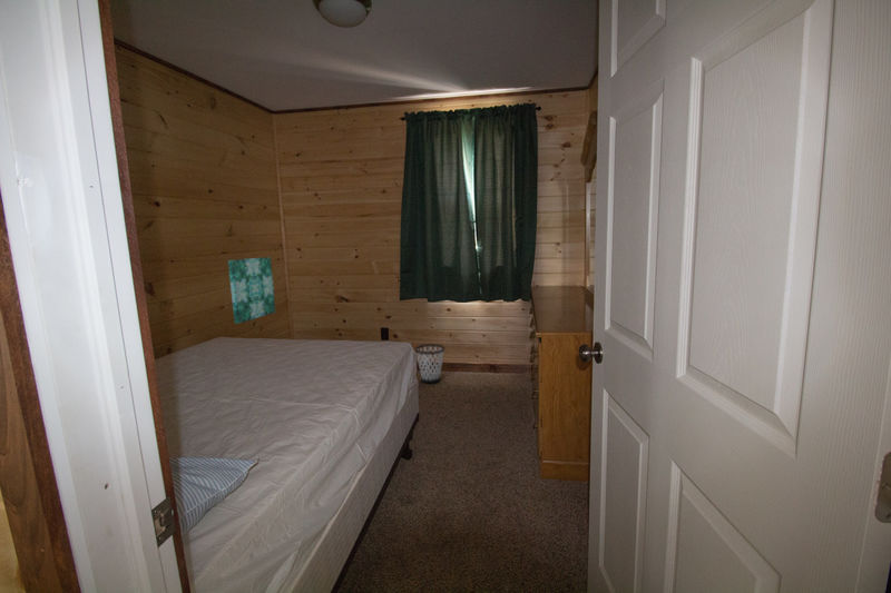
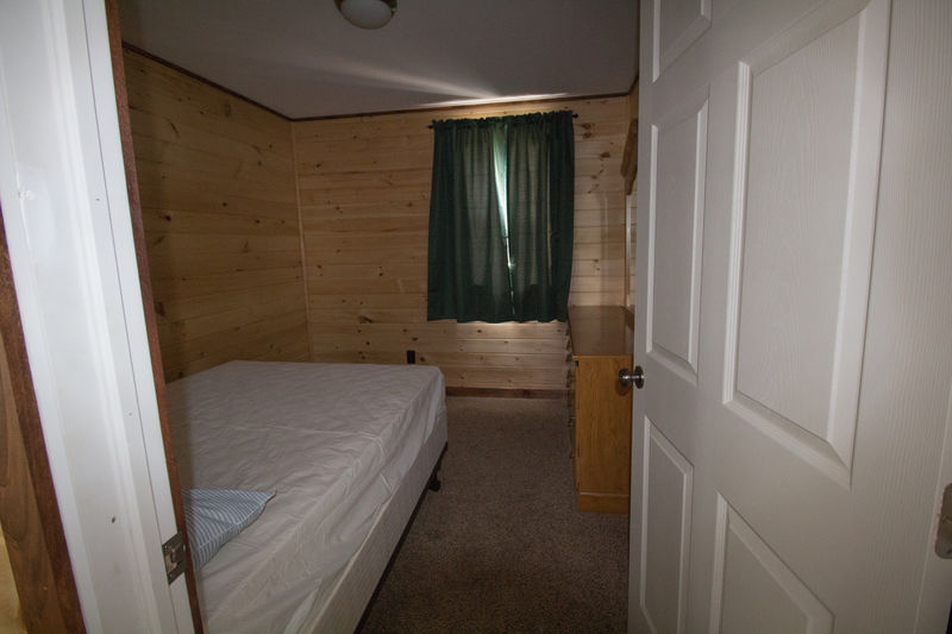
- wall art (253, 288)
- wastebasket (430, 364)
